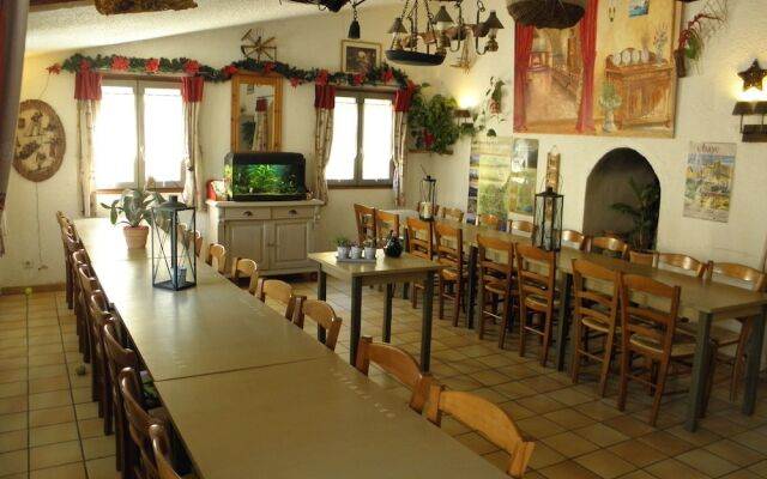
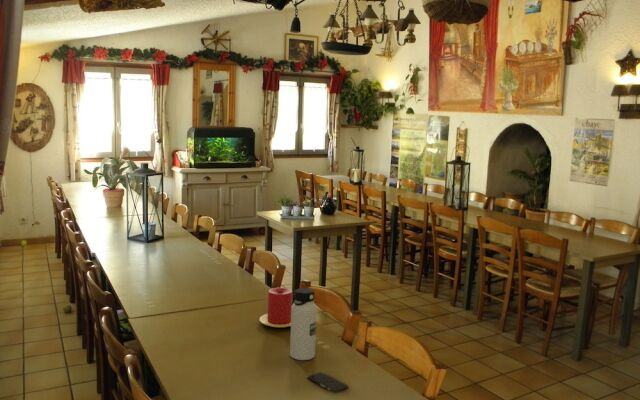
+ candle (279, 306)
+ water bottle (303, 323)
+ smartphone (327, 381)
